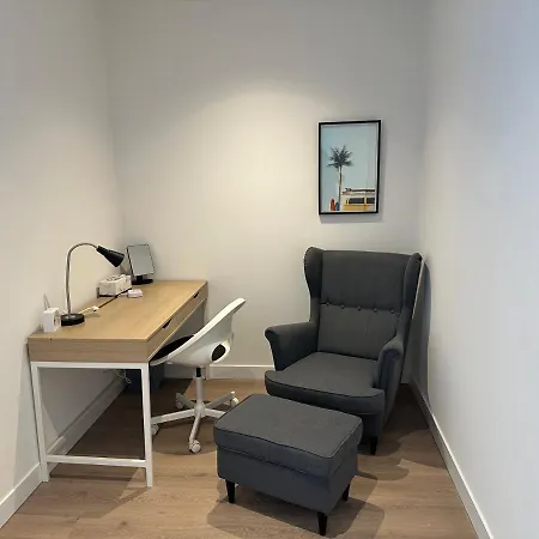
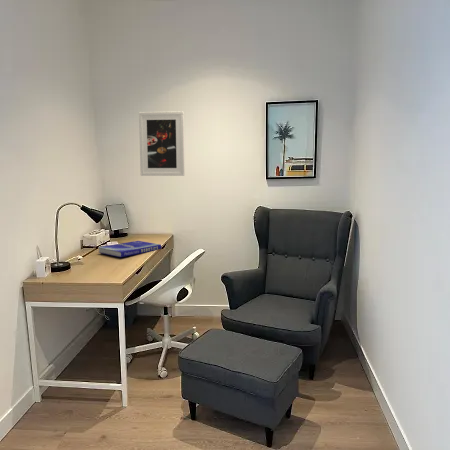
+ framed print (161, 144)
+ book (130, 248)
